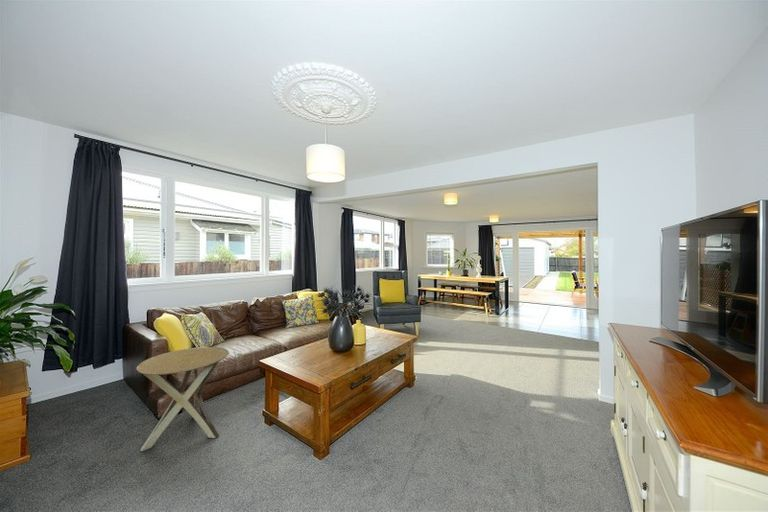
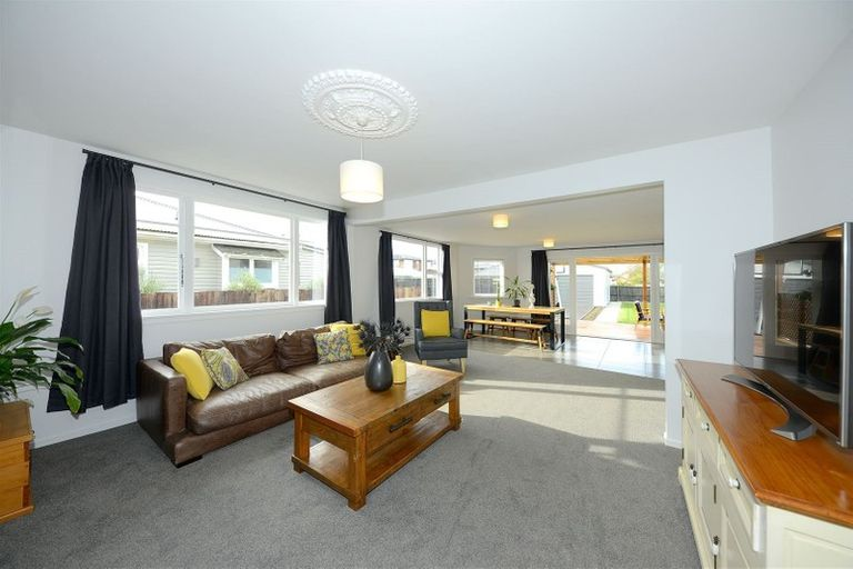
- side table (186, 394)
